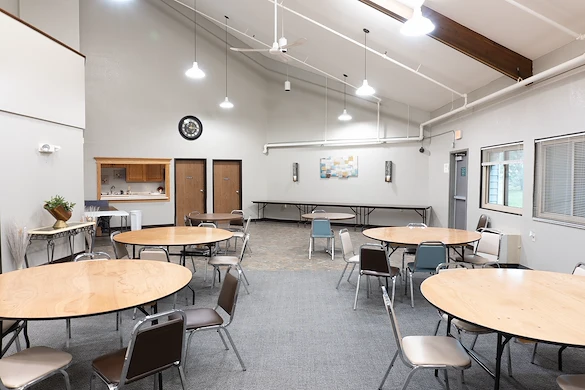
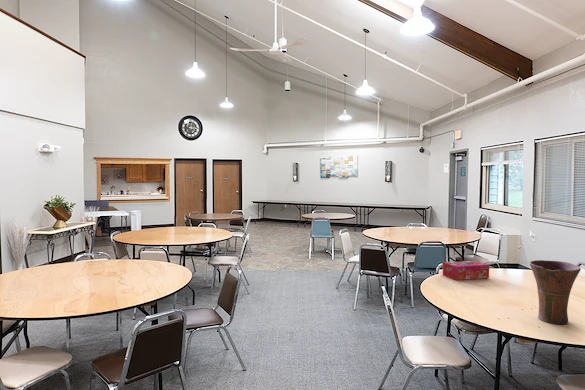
+ vase (554, 292)
+ tissue box (465, 269)
